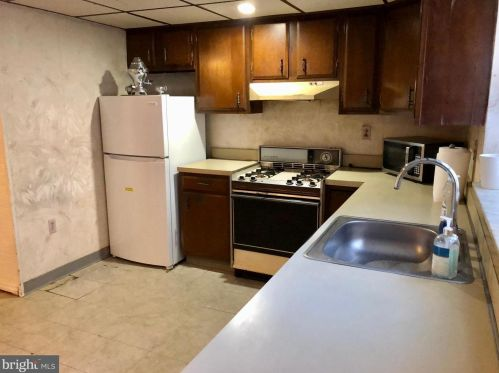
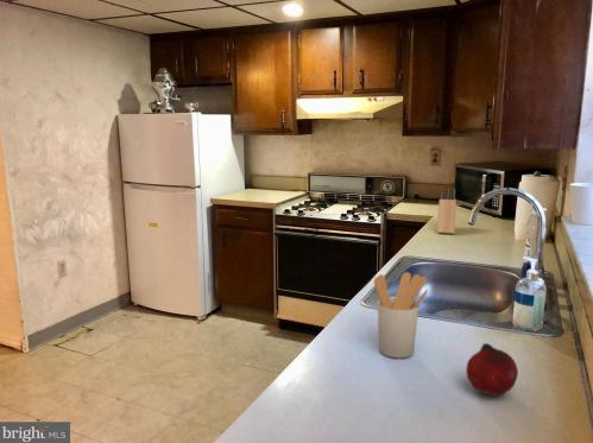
+ knife block (447, 209)
+ fruit (491, 368)
+ utensil holder (402, 311)
